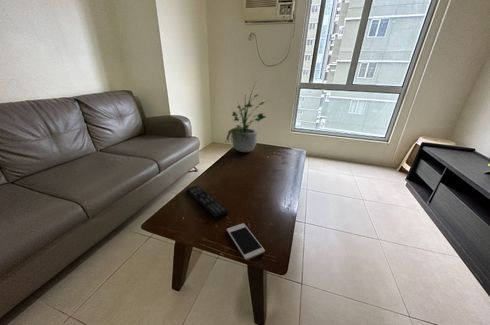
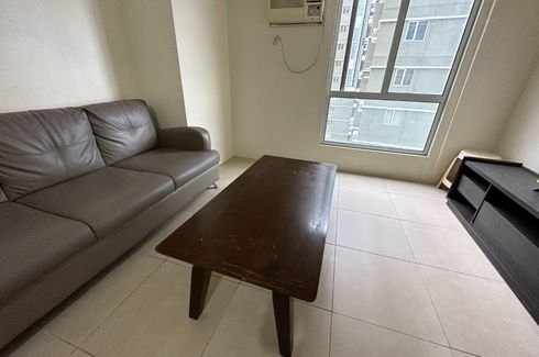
- potted plant (244, 118)
- remote control (205, 199)
- cell phone (244, 239)
